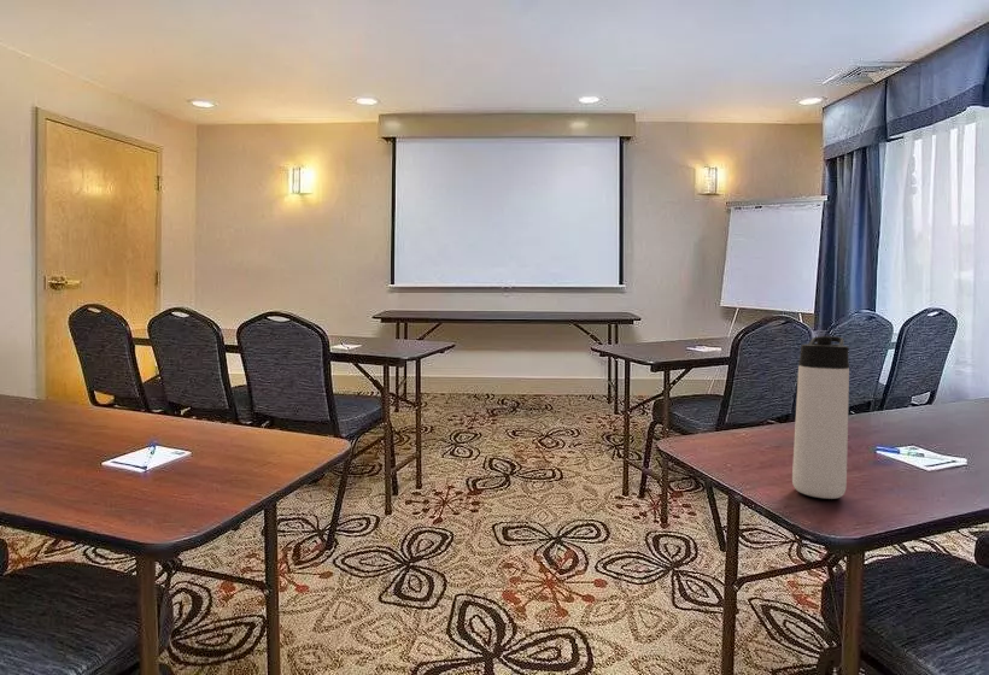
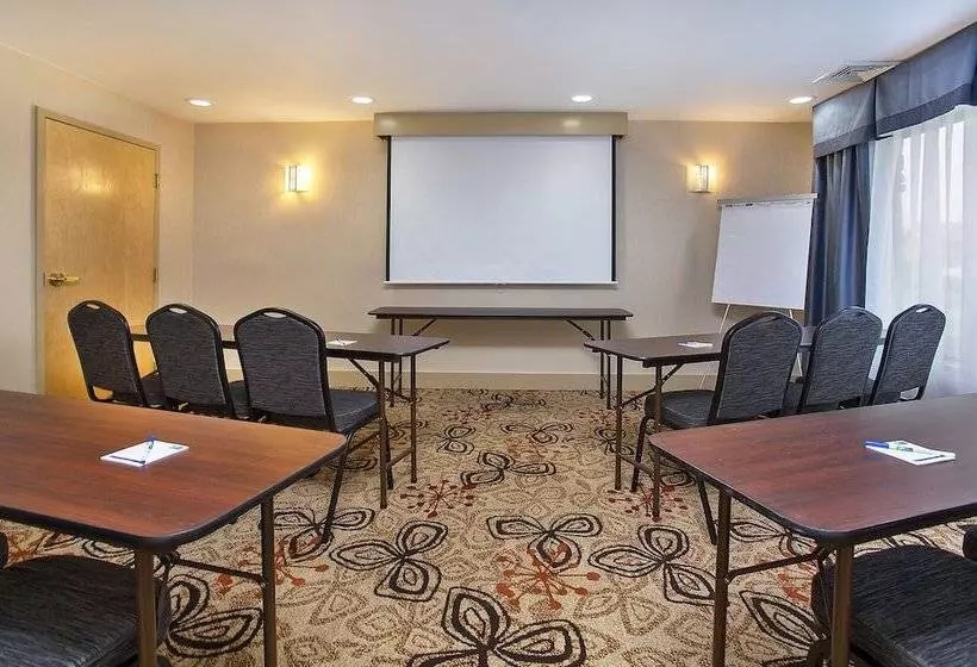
- thermos bottle (823, 413)
